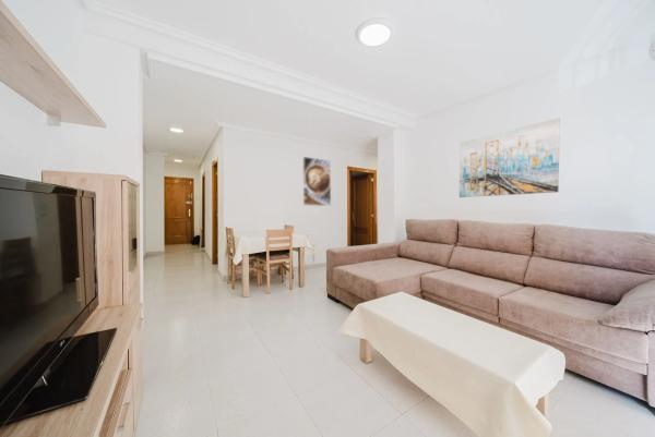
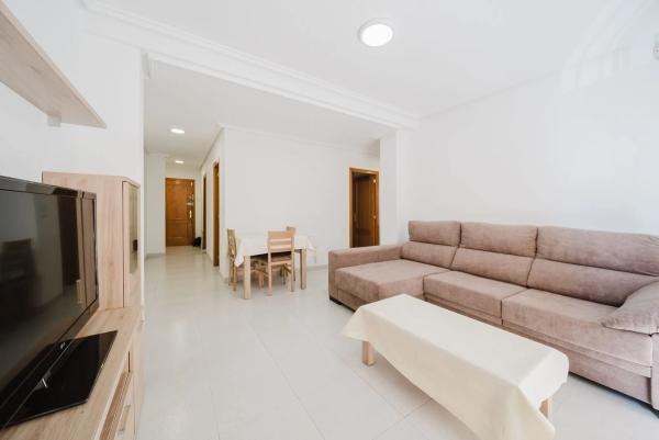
- wall art (501, 163)
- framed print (317, 182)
